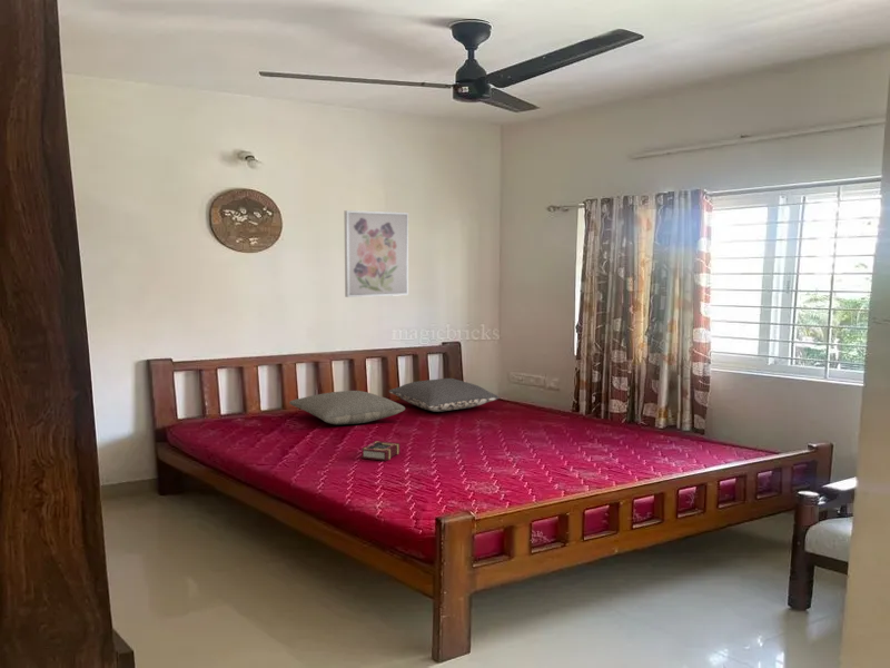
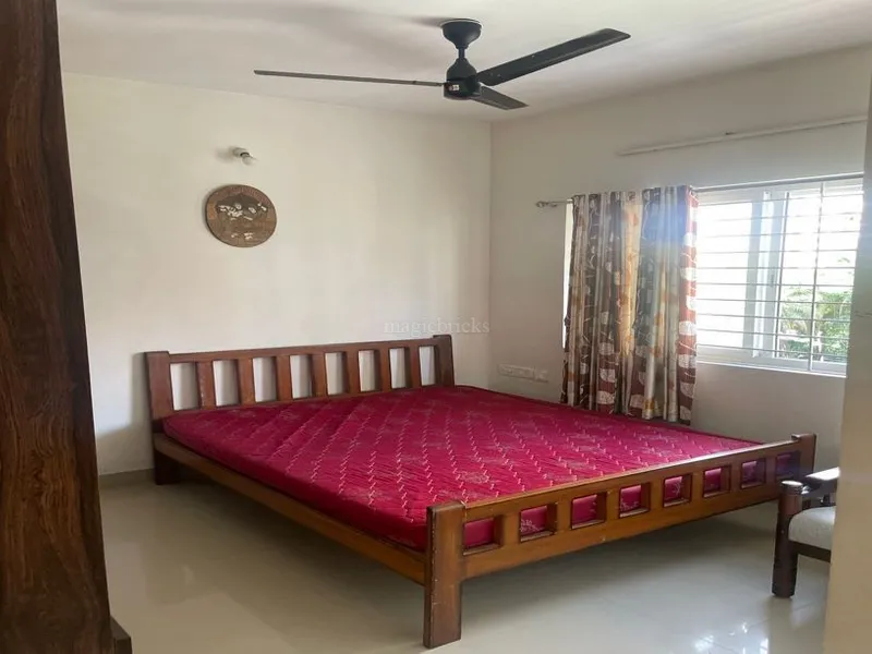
- pillow (346, 405)
- wall art (377, 254)
- book (380, 450)
- pillow (443, 394)
